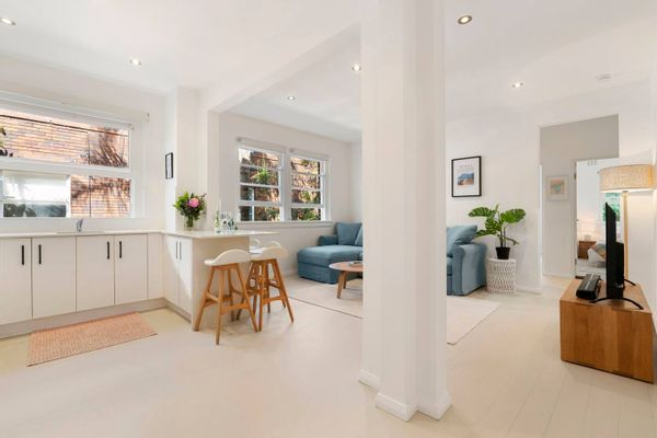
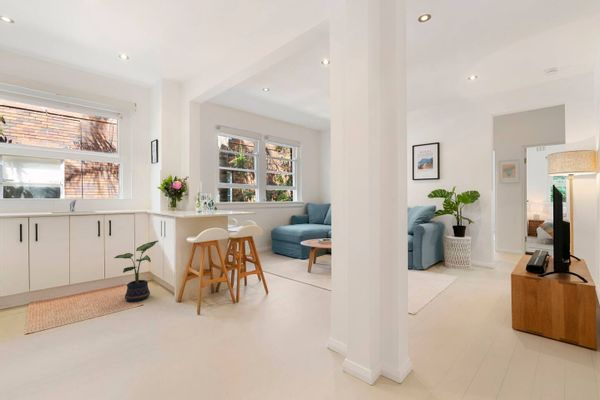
+ potted plant (138, 271)
